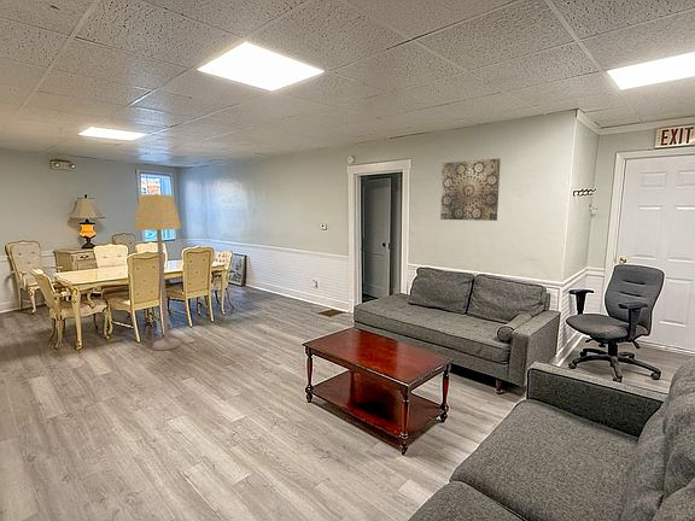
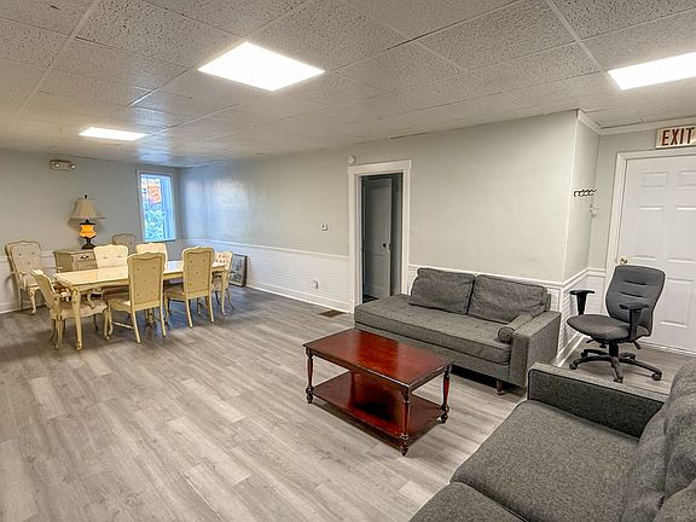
- wall art (468, 191)
- lamp (162, 271)
